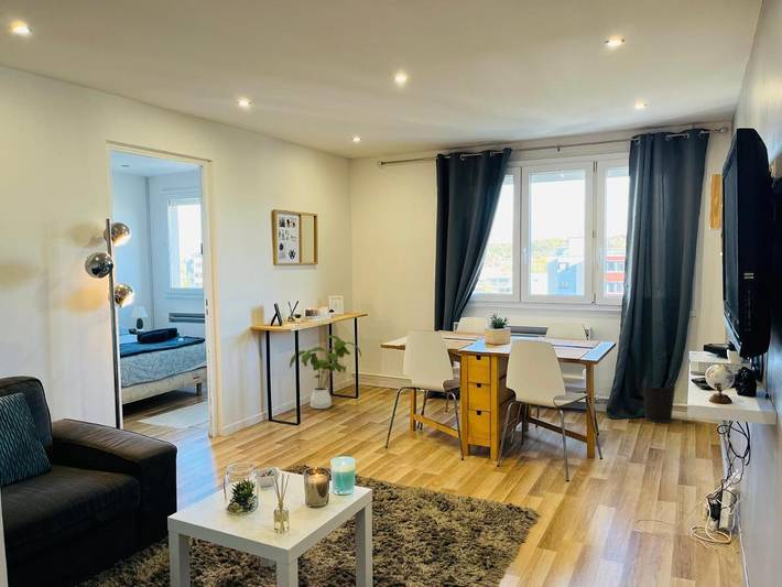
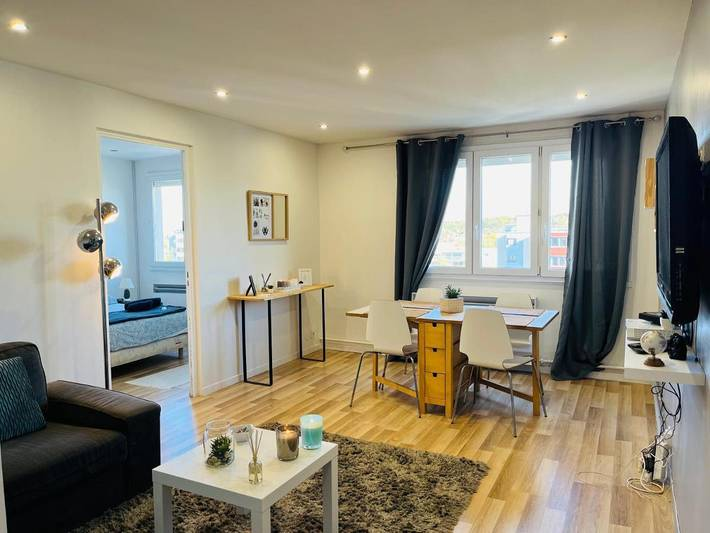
- wastebasket (658, 402)
- house plant (332, 370)
